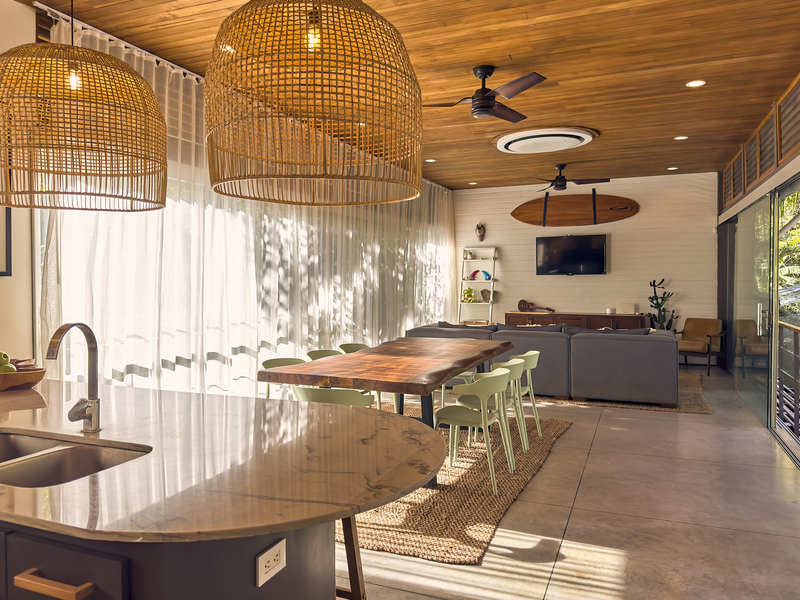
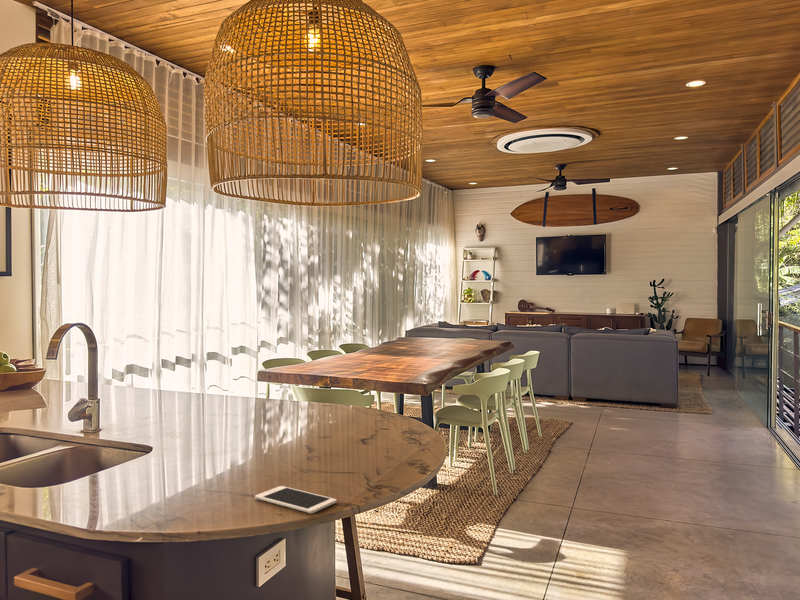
+ cell phone (295, 498)
